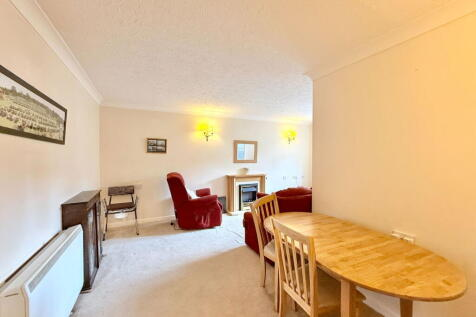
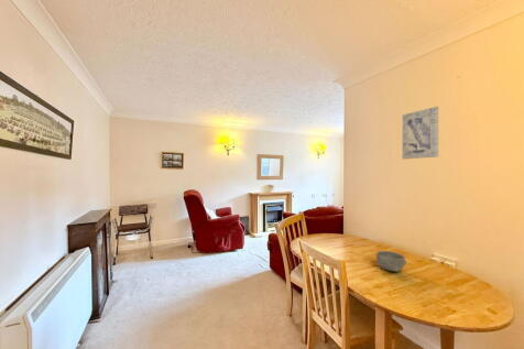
+ wall art (418, 134)
+ bowl (390, 262)
